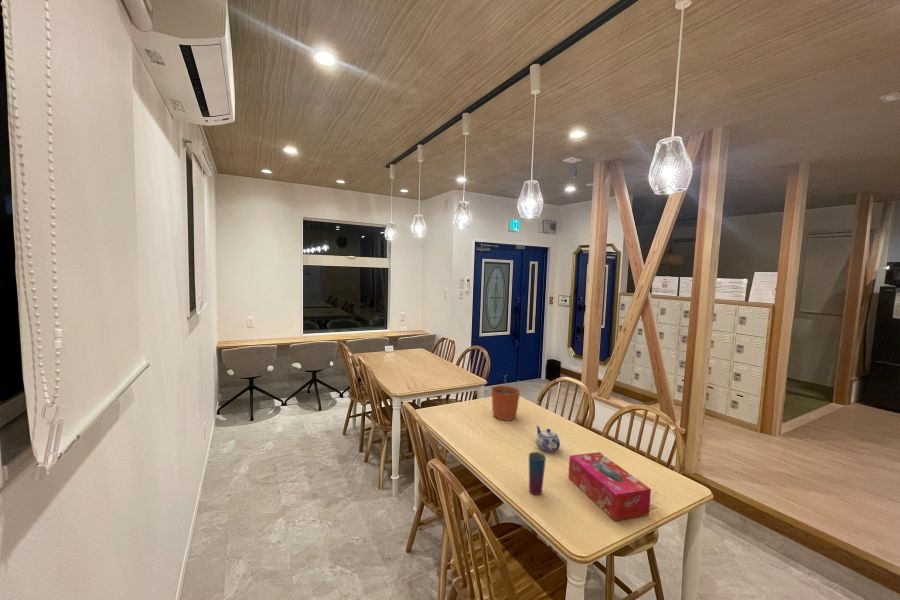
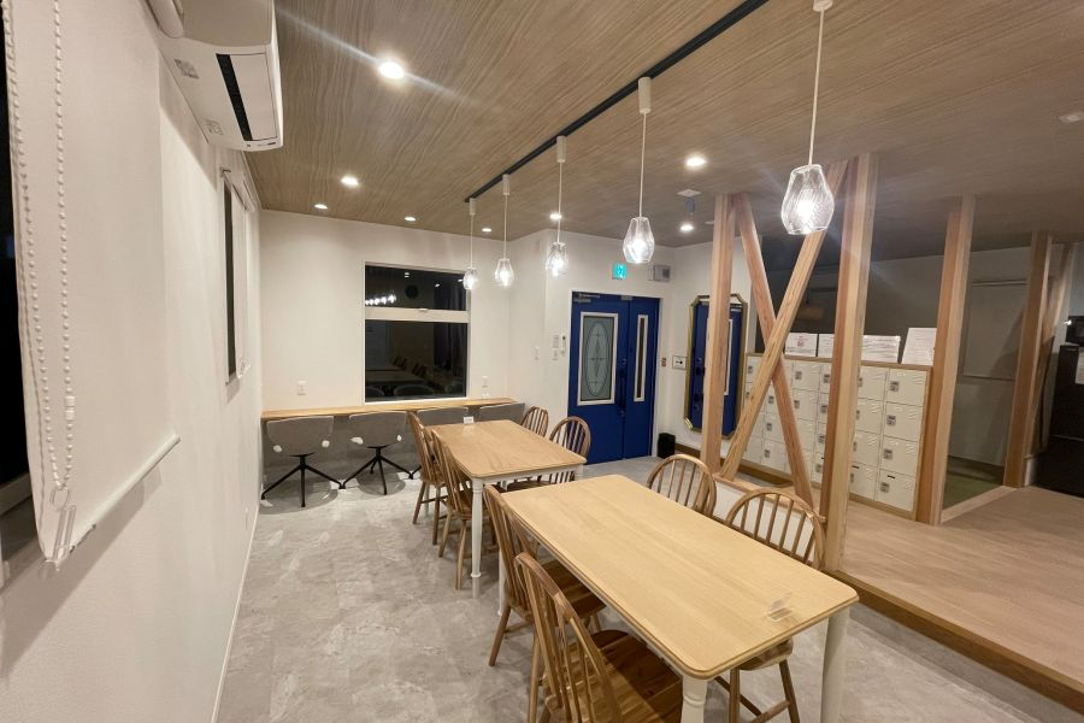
- tissue box (606, 482)
- teapot (546, 437)
- cup (536, 473)
- plant pot (505, 396)
